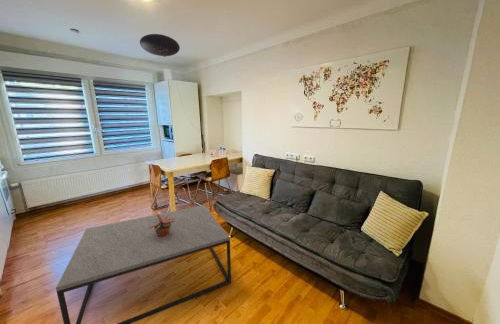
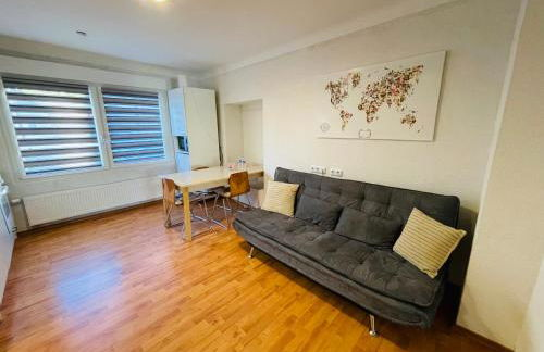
- coffee table (157, 255)
- ceiling light (160, 45)
- potted plant (161, 223)
